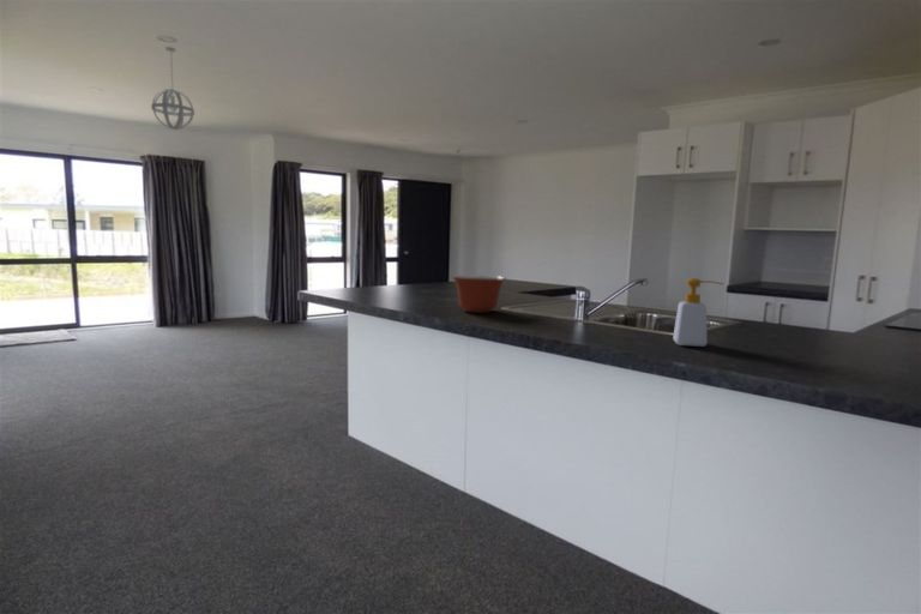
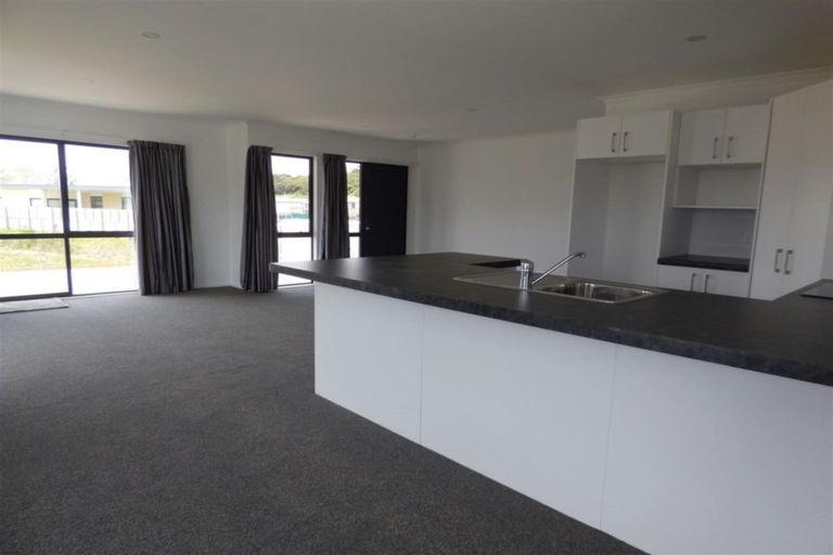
- mixing bowl (477, 293)
- soap bottle (698, 312)
- pendant light (171, 89)
